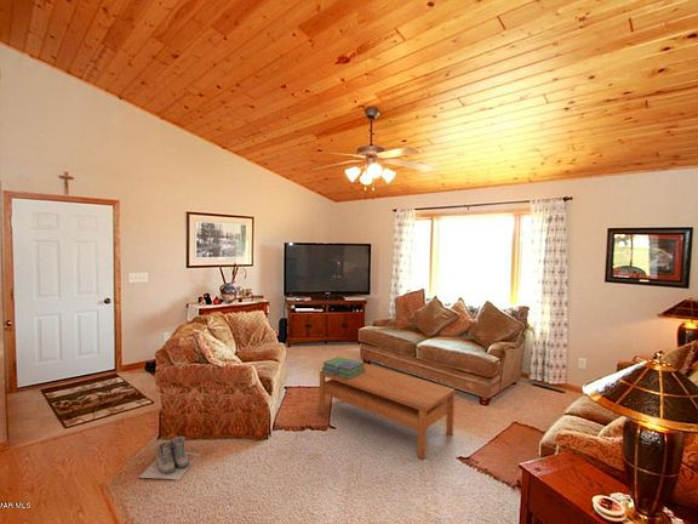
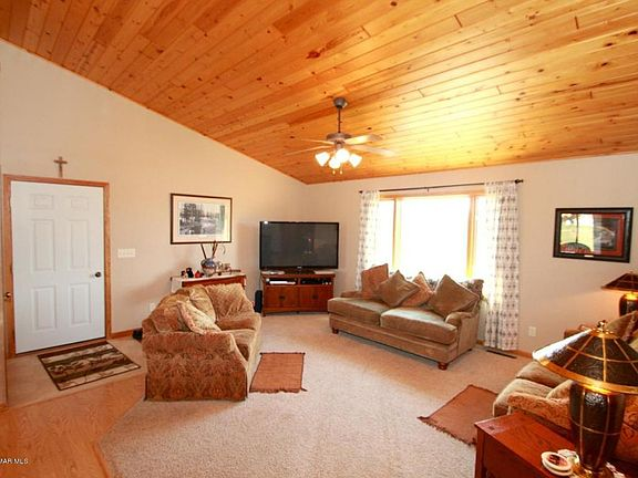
- stack of books (343, 366)
- boots (171, 452)
- coffee table (382, 400)
